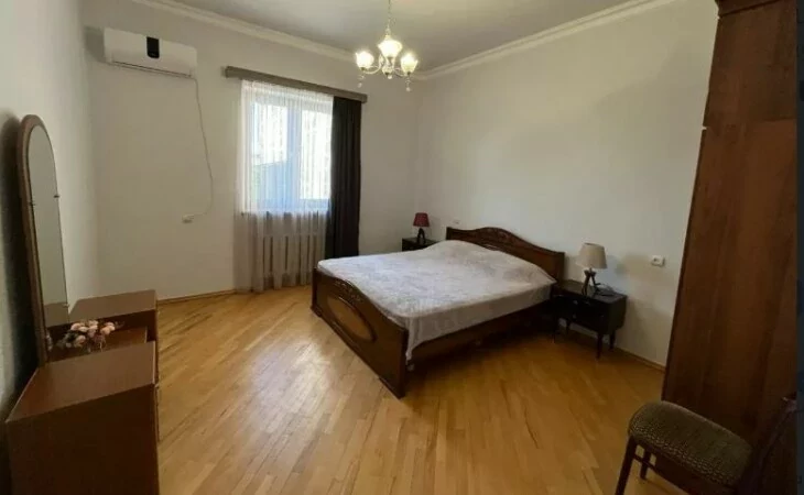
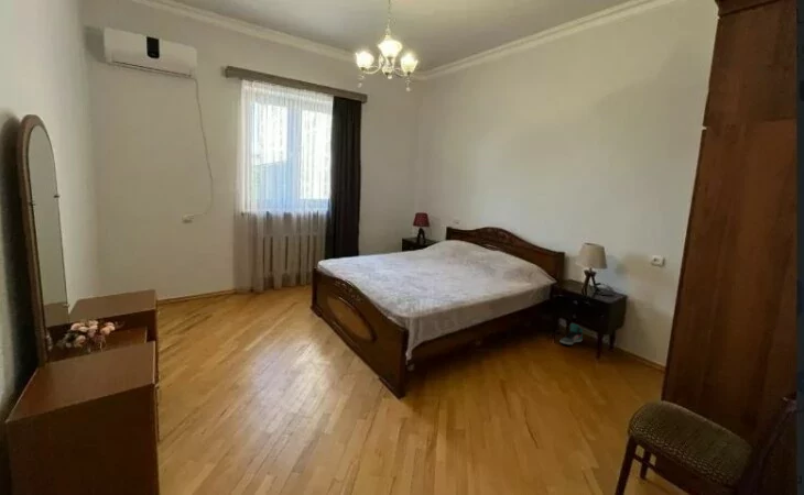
+ sneaker (572, 333)
